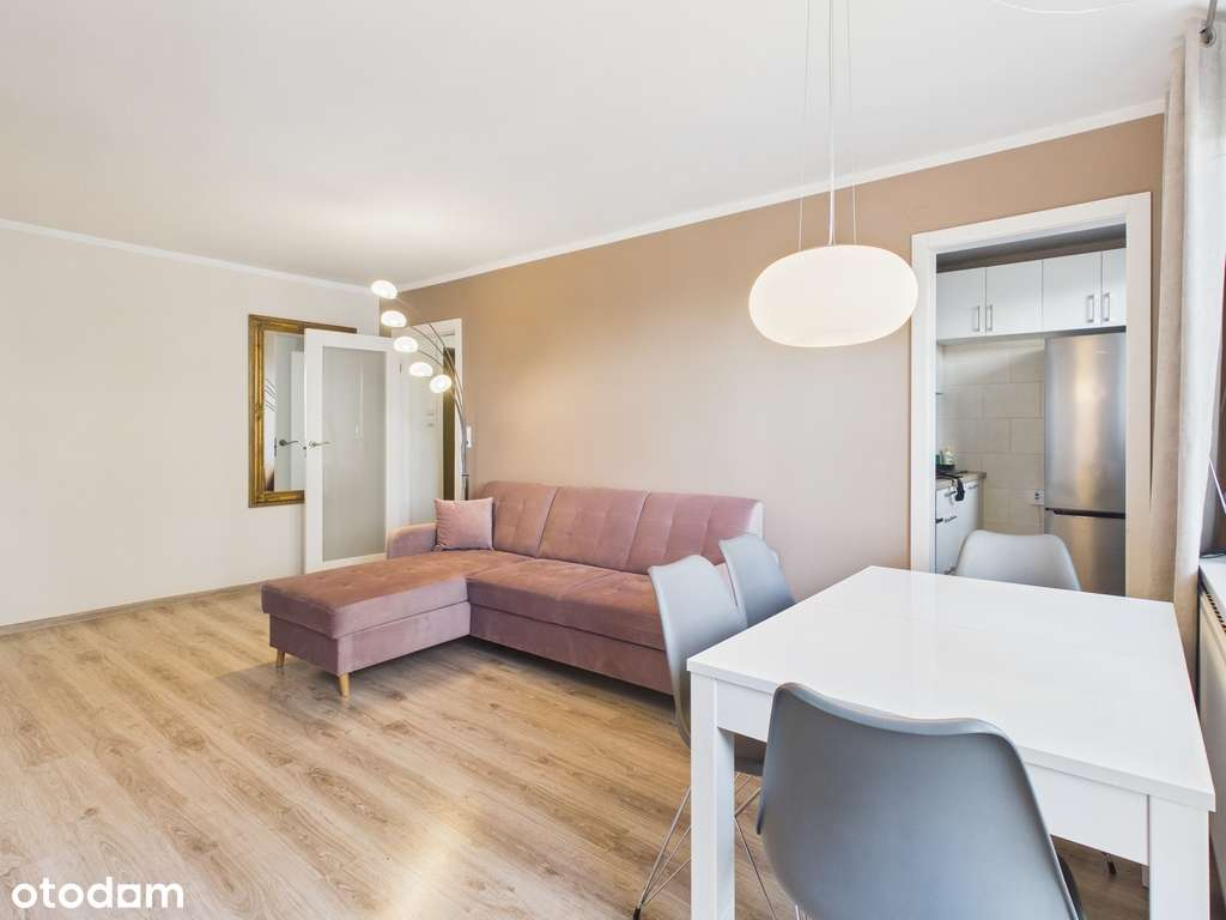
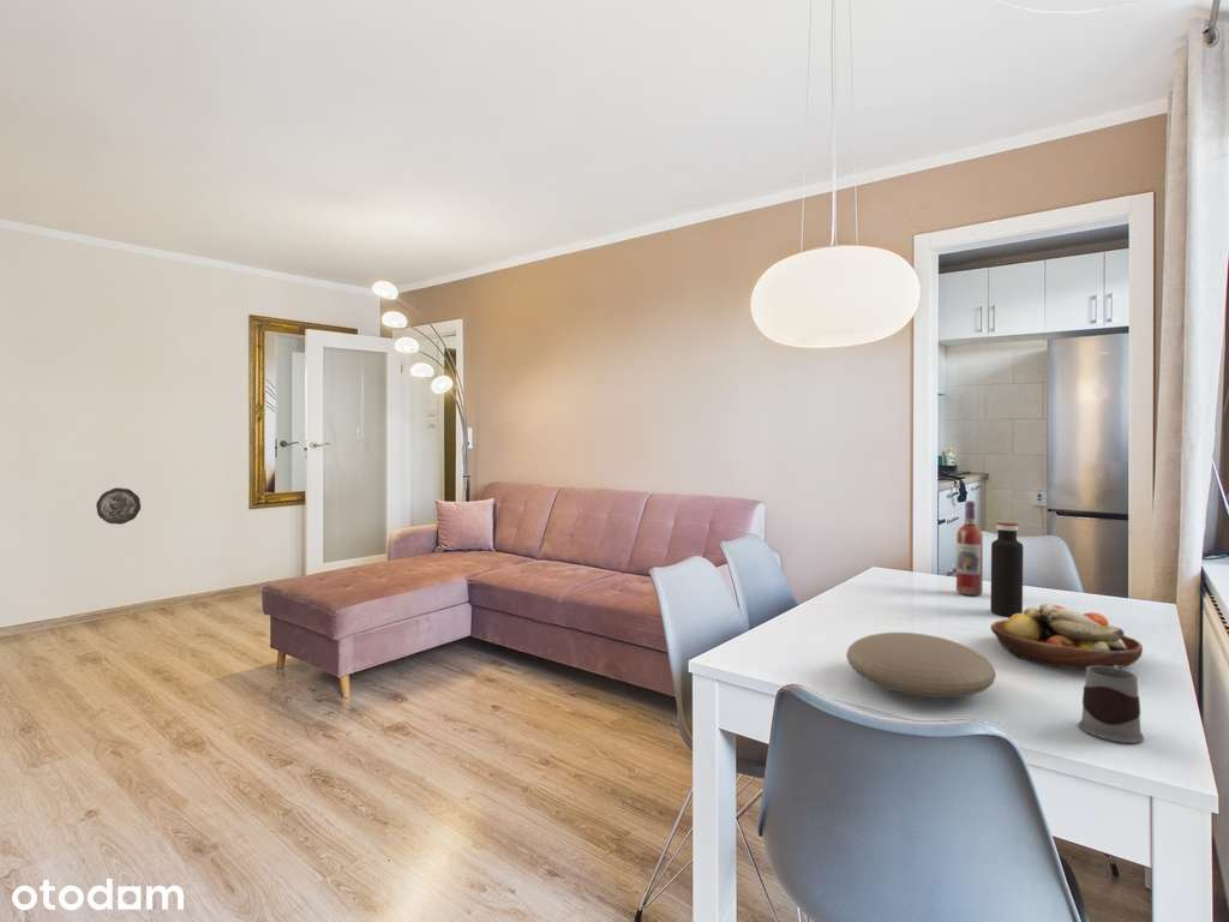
+ wine bottle (969, 547)
+ mug (1111, 699)
+ fruit bowl (1063, 629)
+ water bottle (1006, 568)
+ decorative plate (118, 505)
+ plate (917, 661)
